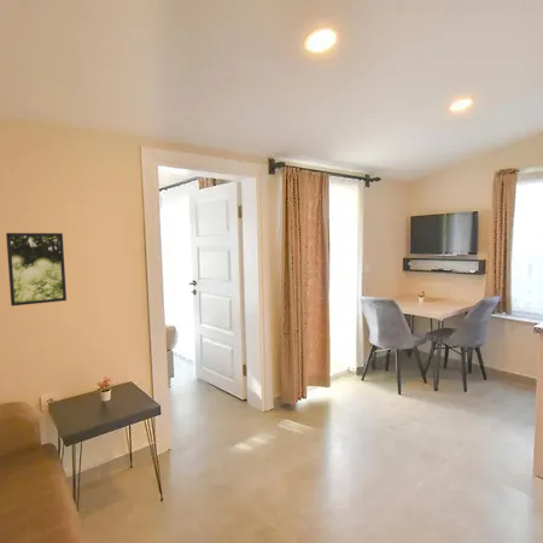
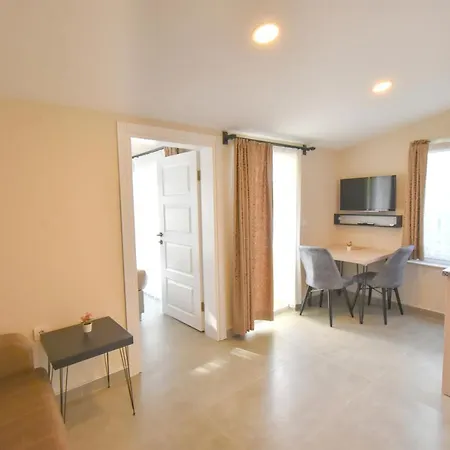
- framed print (37, 268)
